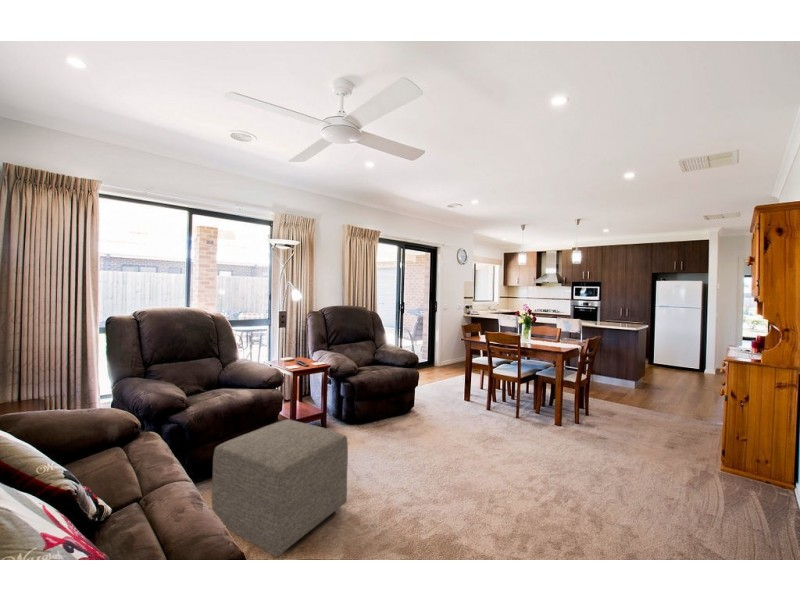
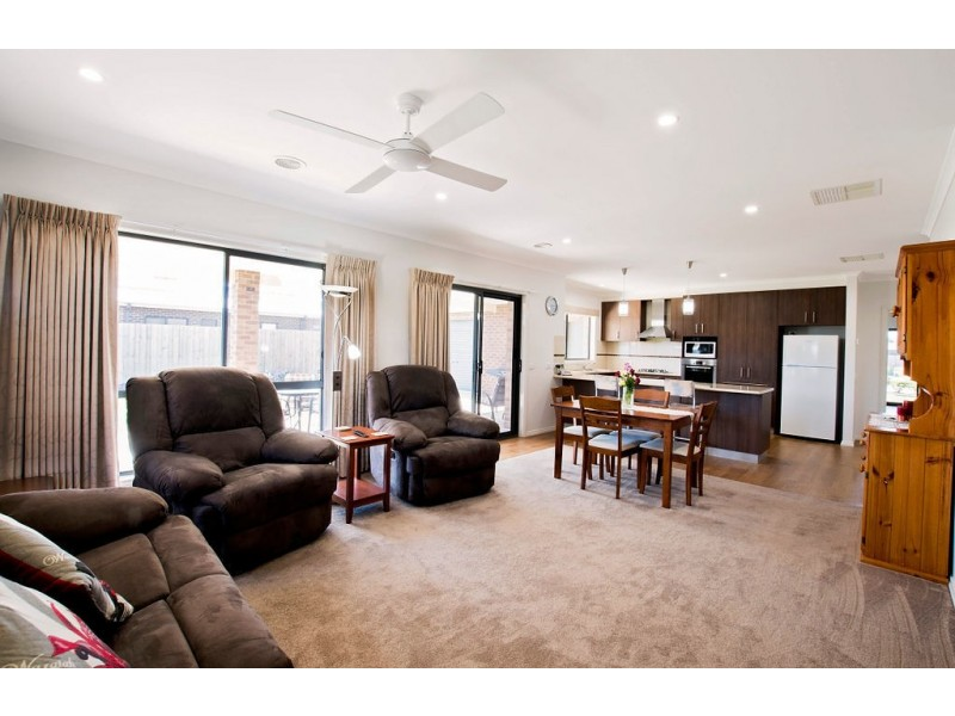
- ottoman (283, 476)
